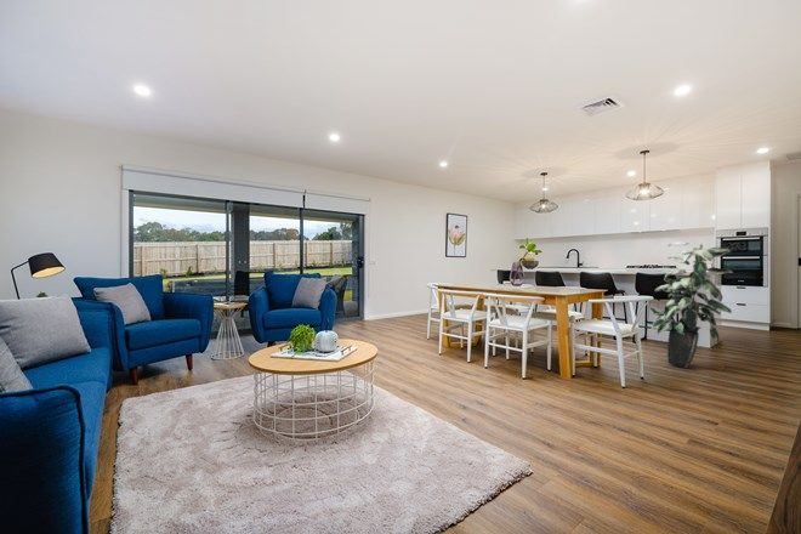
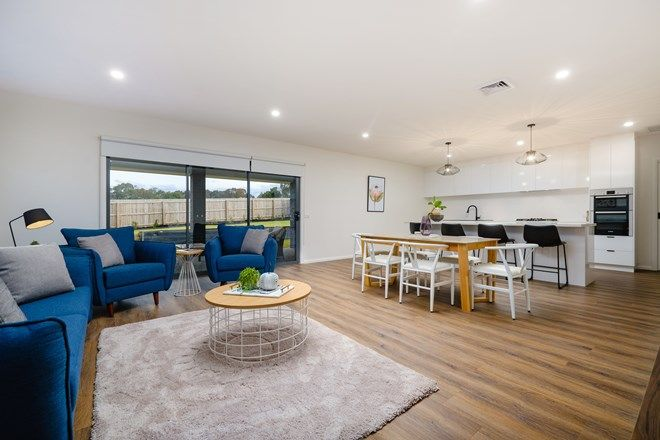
- indoor plant (687, 303)
